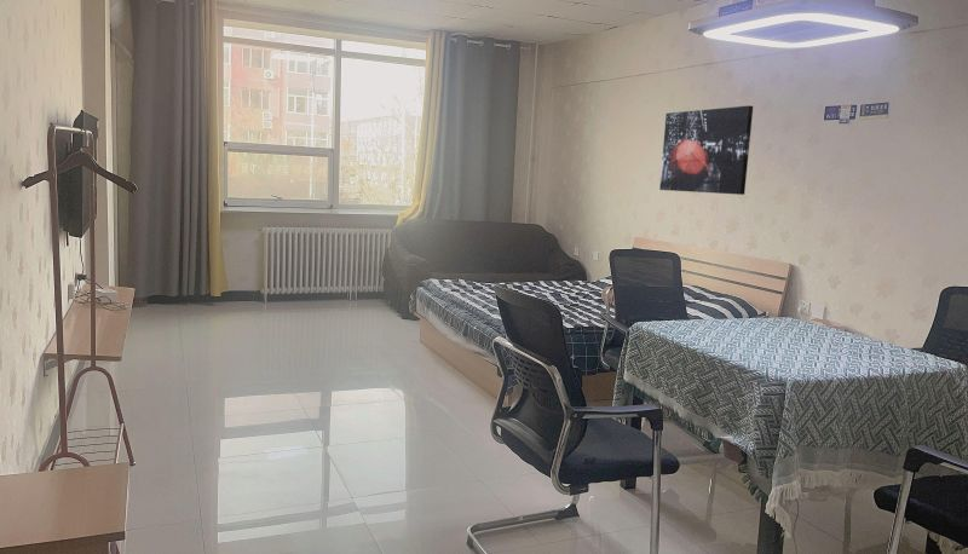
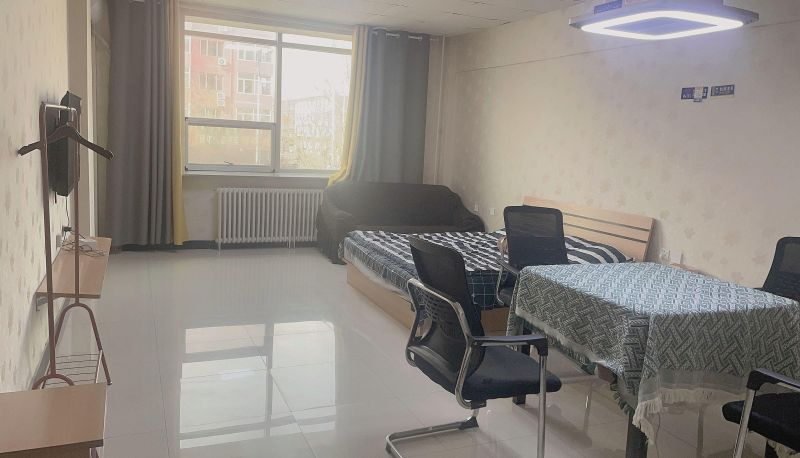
- wall art (702, 151)
